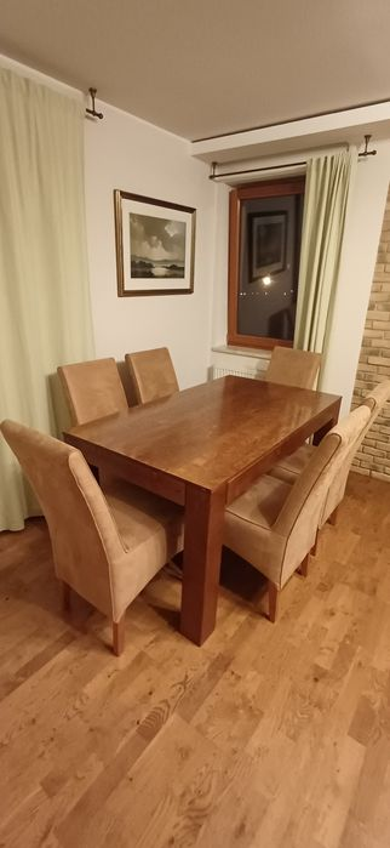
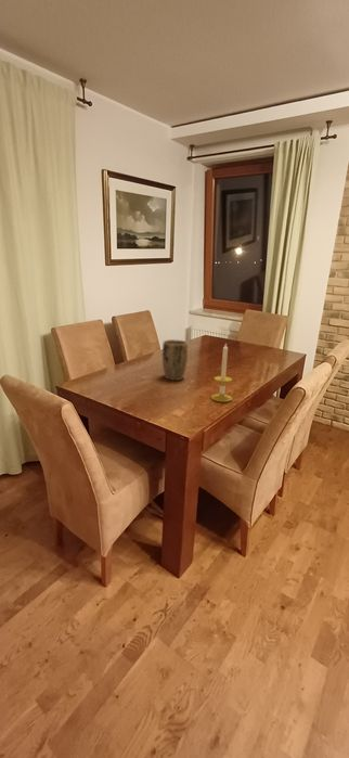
+ candle (223, 371)
+ plant pot (174, 360)
